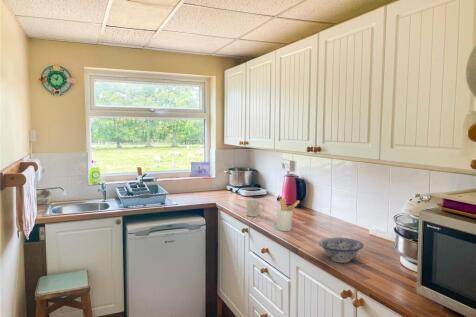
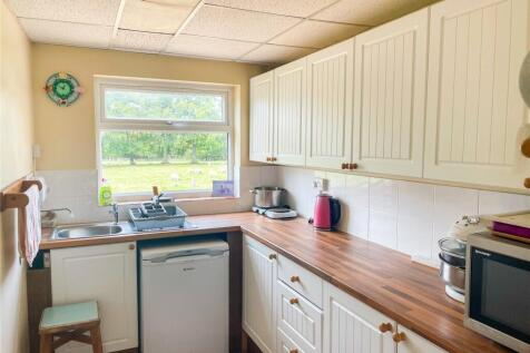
- utensil holder (288, 214)
- mug (255, 208)
- bowl (340, 251)
